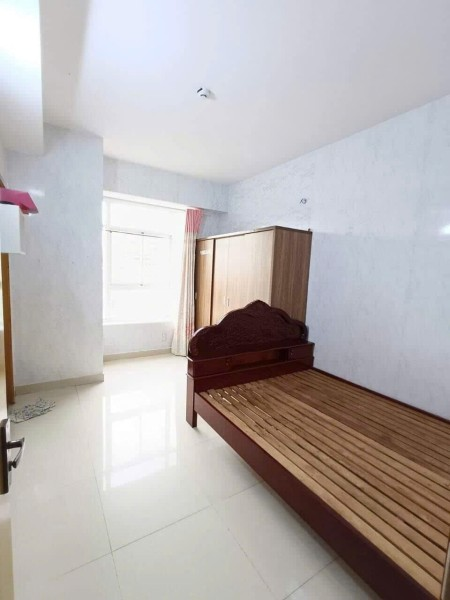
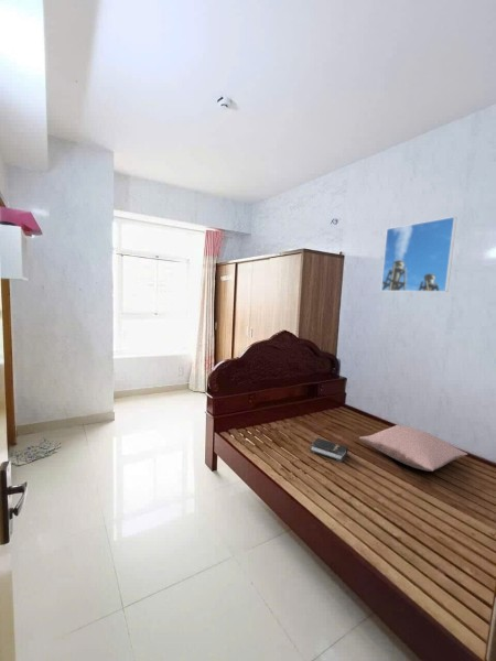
+ hardback book (328, 448)
+ pillow (411, 445)
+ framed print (414, 258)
